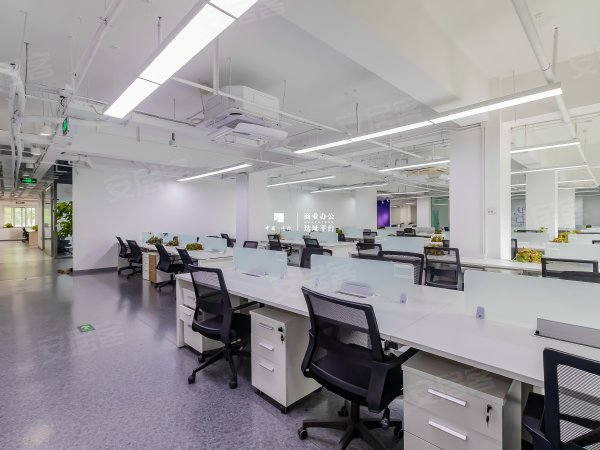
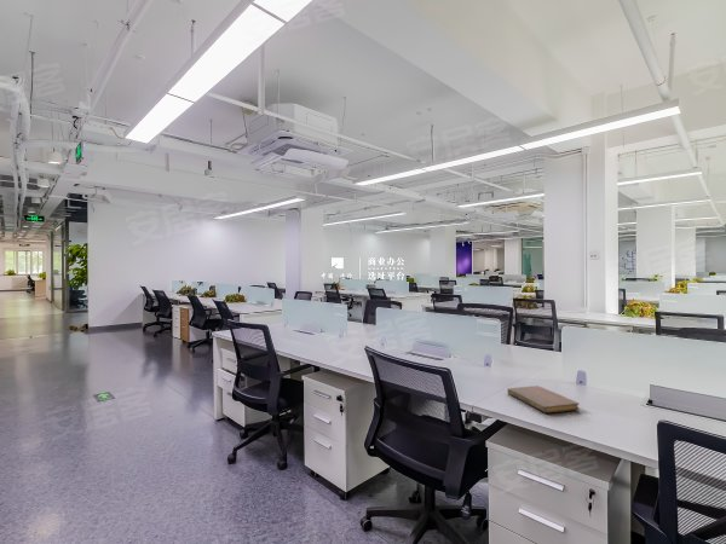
+ notebook (541, 398)
